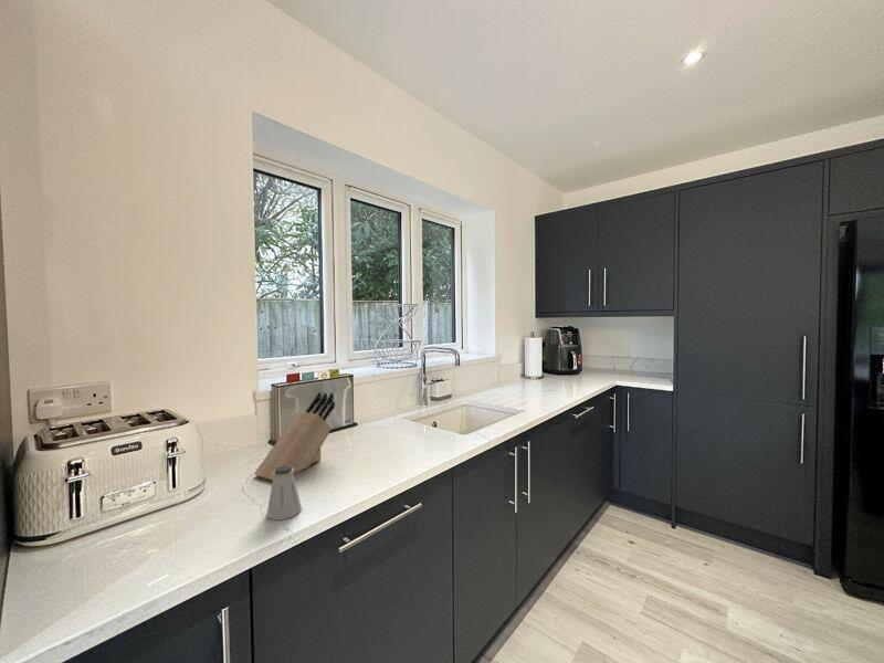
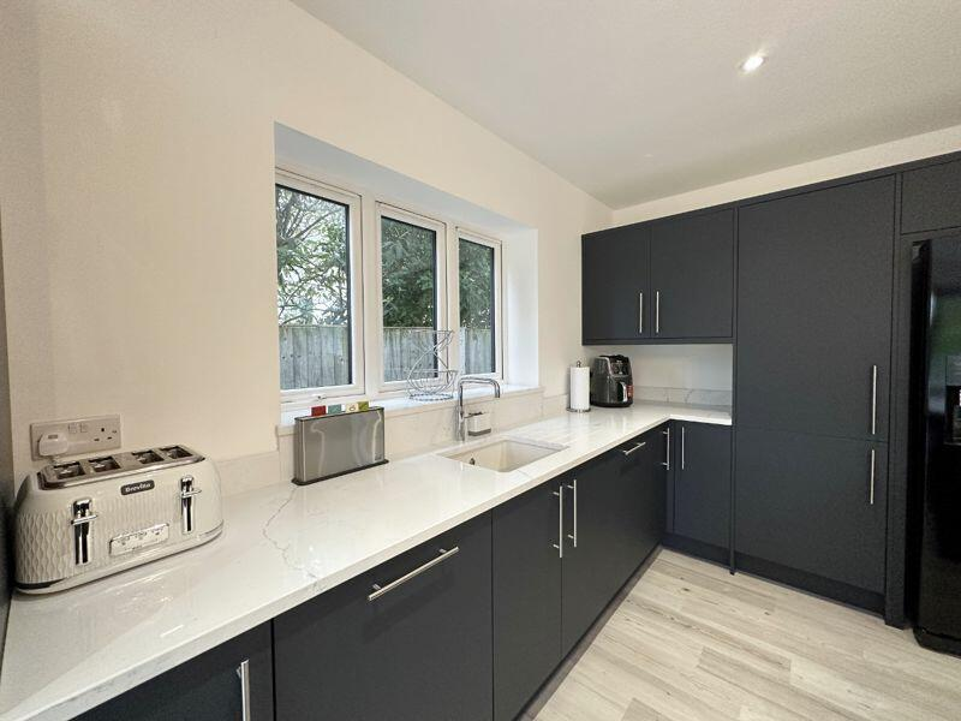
- saltshaker (283, 490)
- knife block (299, 431)
